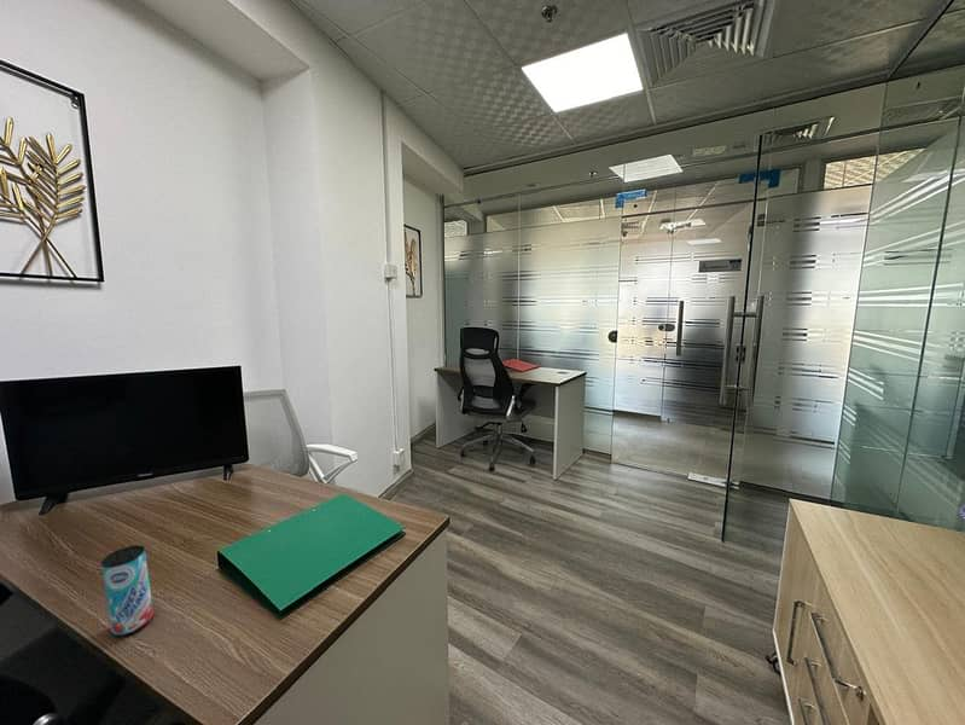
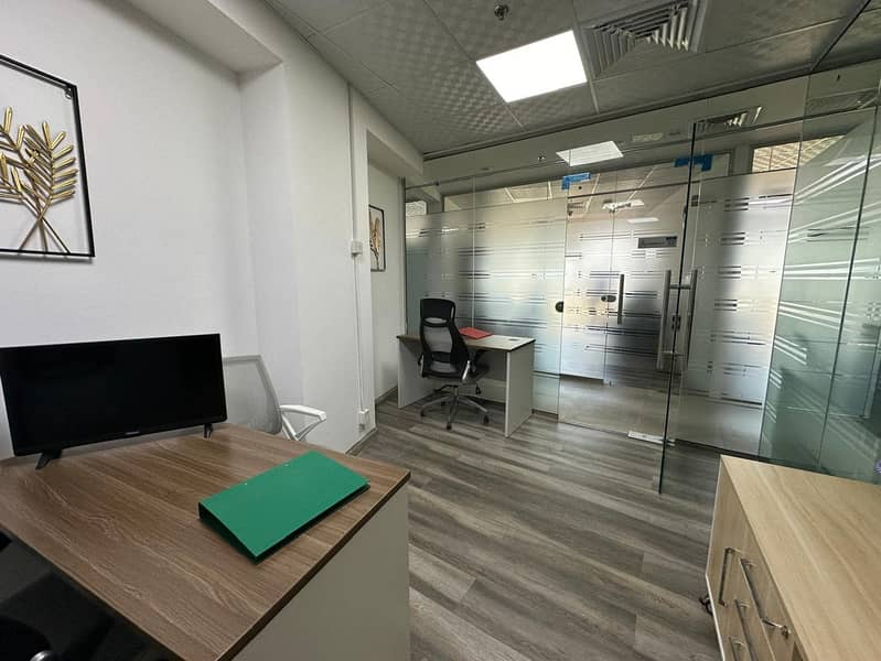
- beverage can (128, 590)
